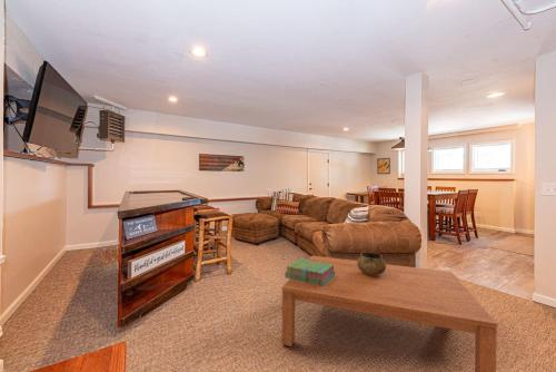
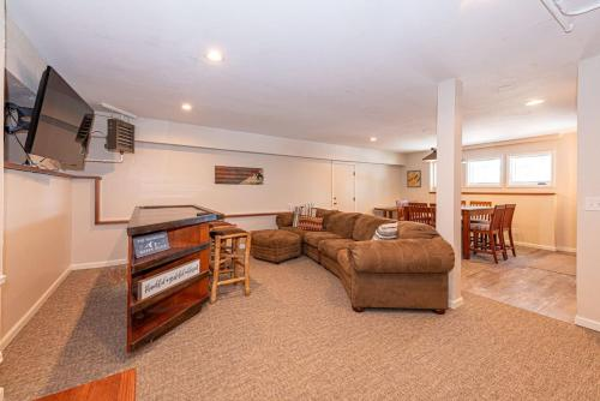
- stack of books (309, 270)
- coffee table (374, 304)
- decorative bowl (371, 264)
